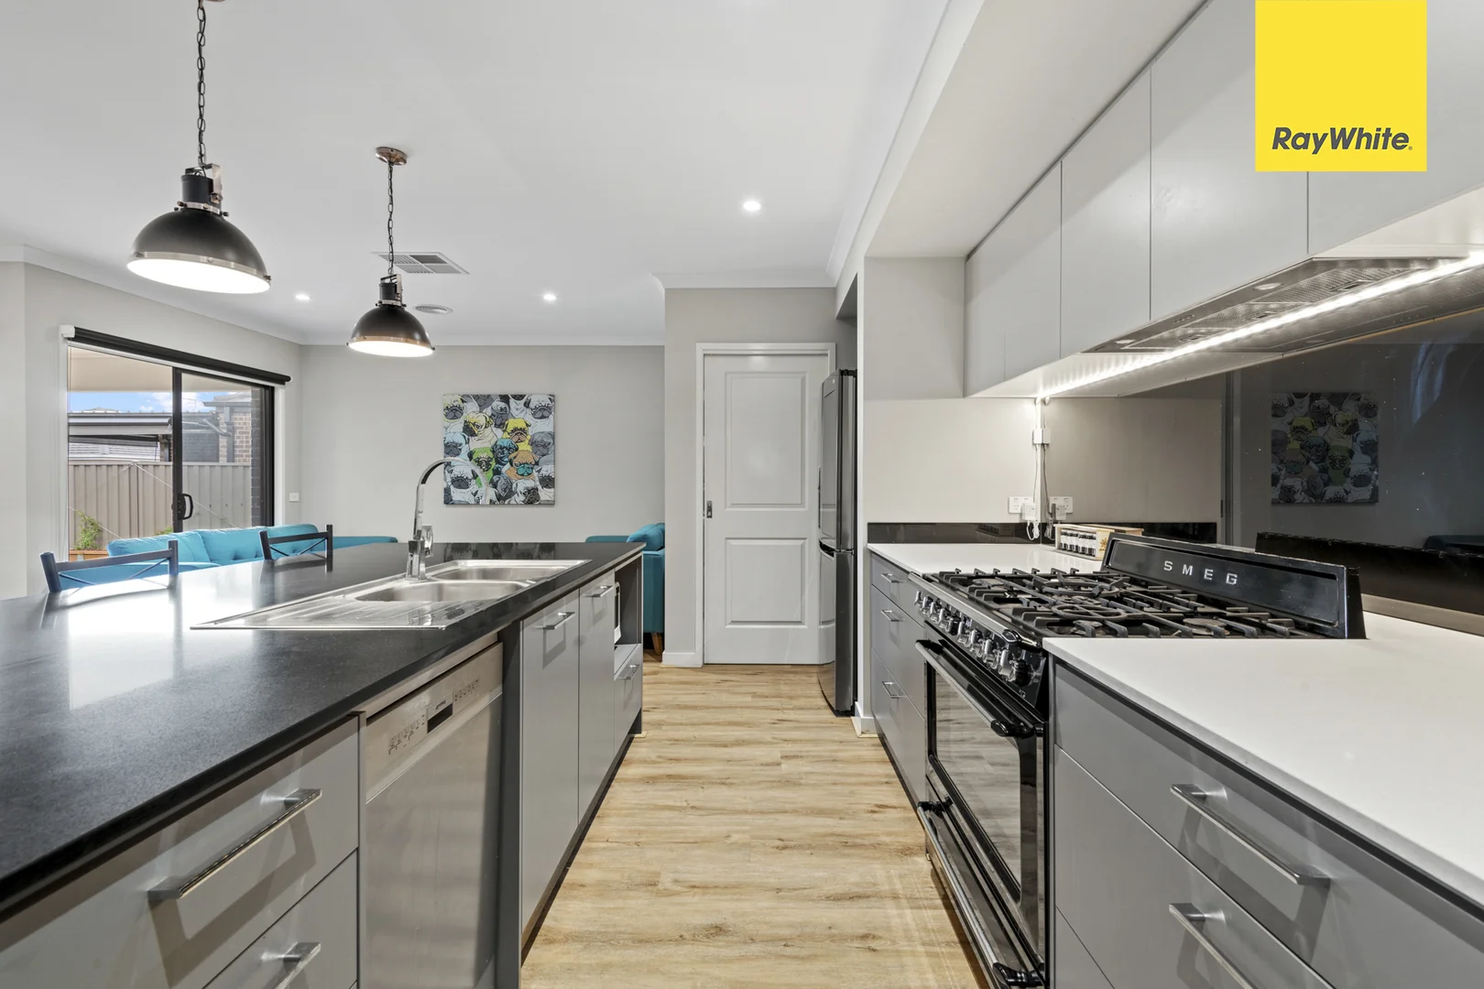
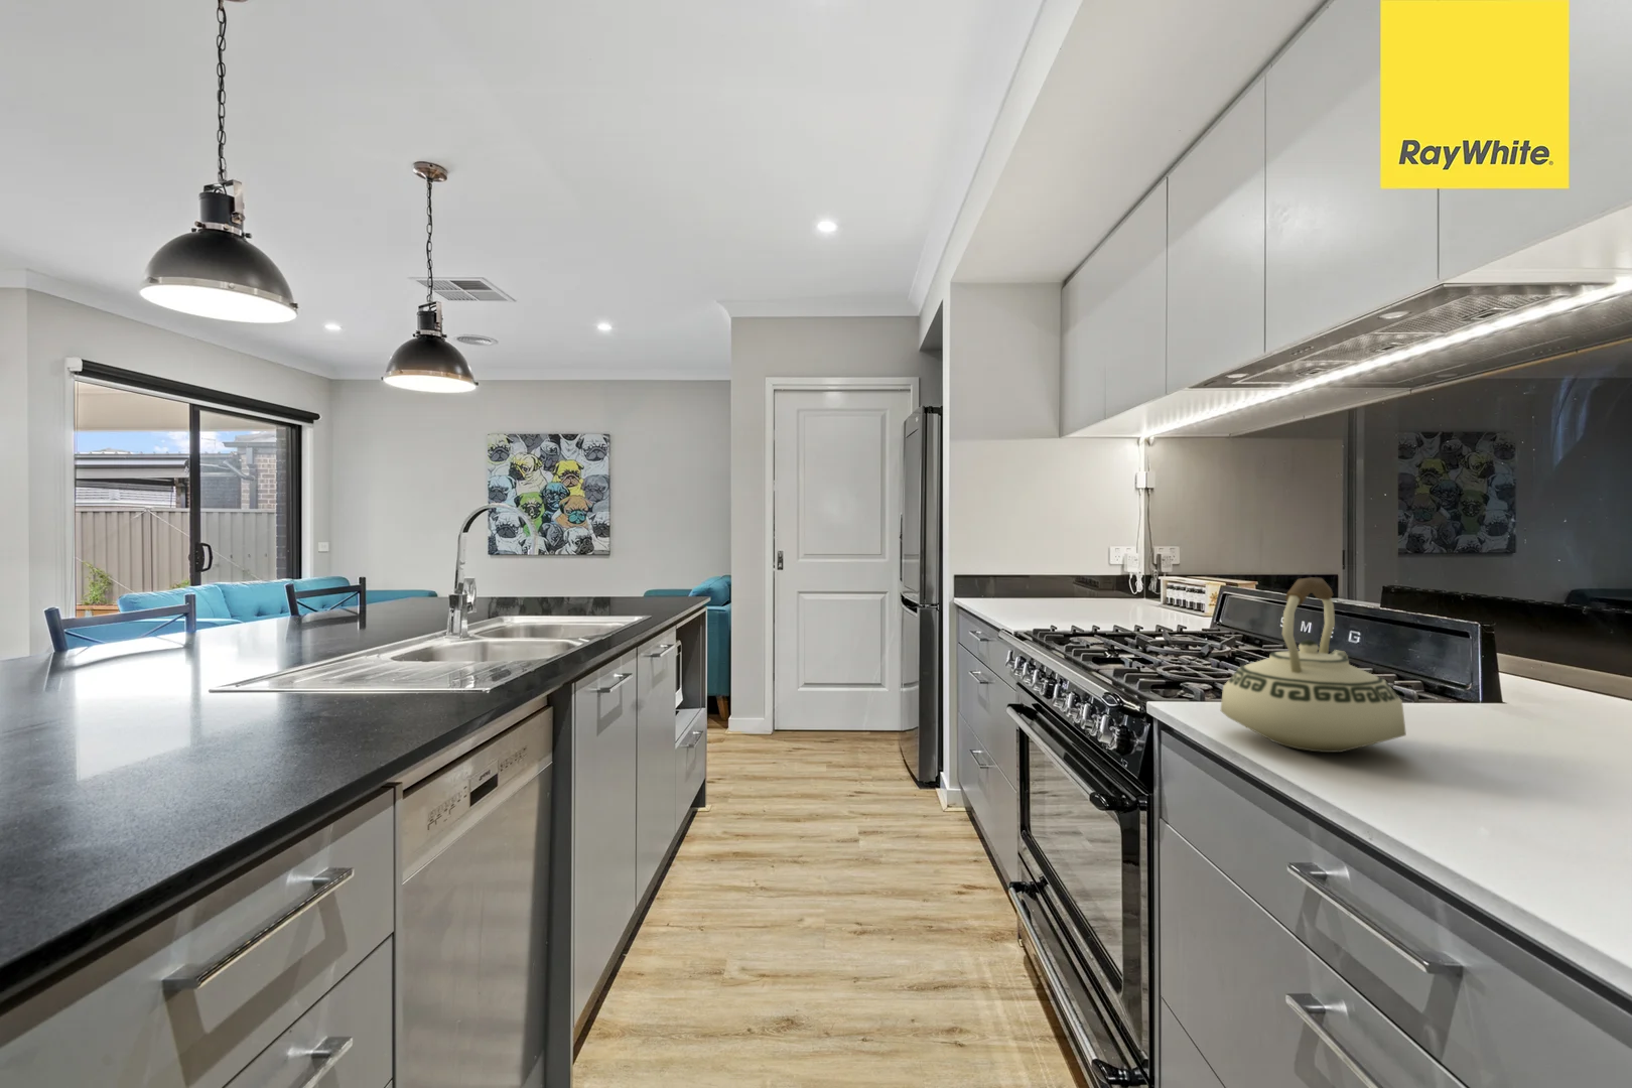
+ teakettle (1313, 659)
